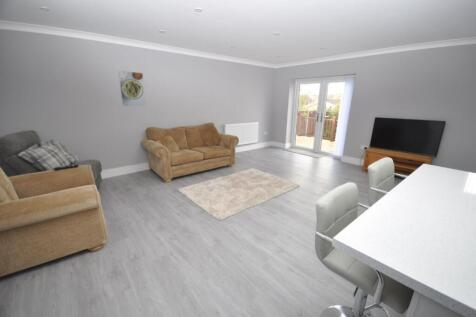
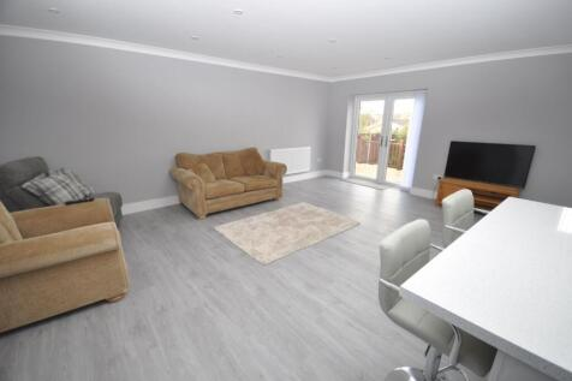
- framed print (132, 89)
